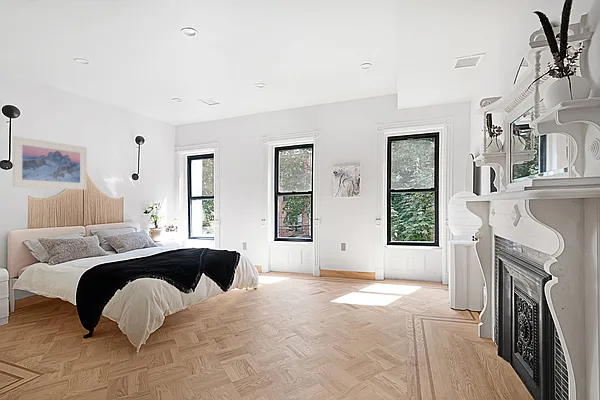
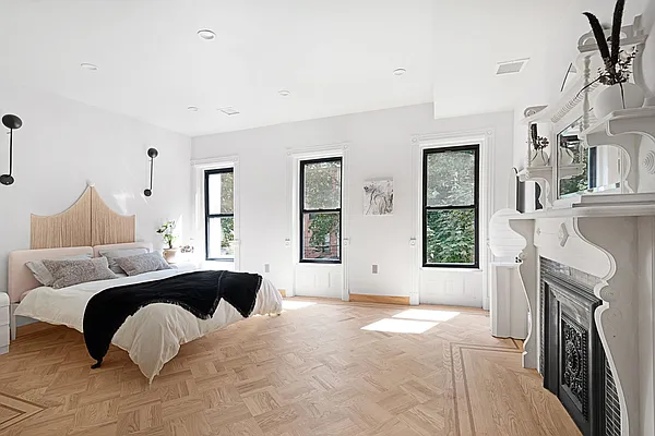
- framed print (53, 165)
